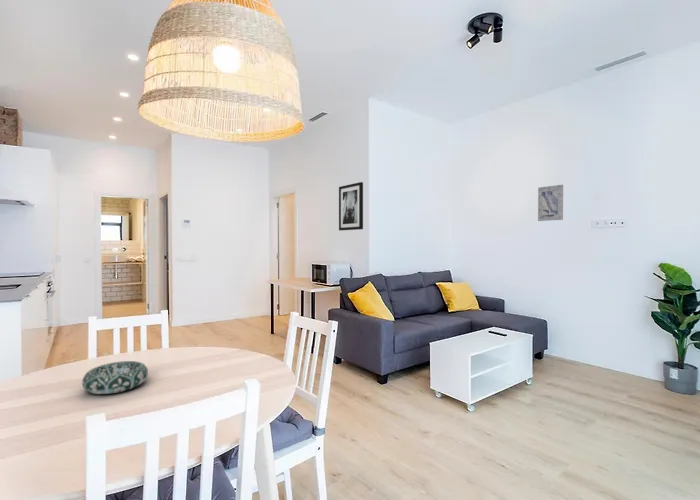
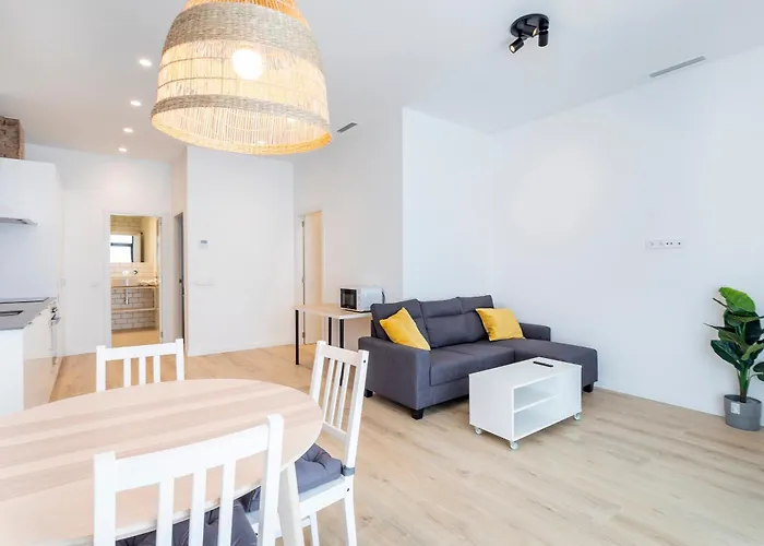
- decorative bowl (116, 377)
- wall art (350, 207)
- wall art (550, 203)
